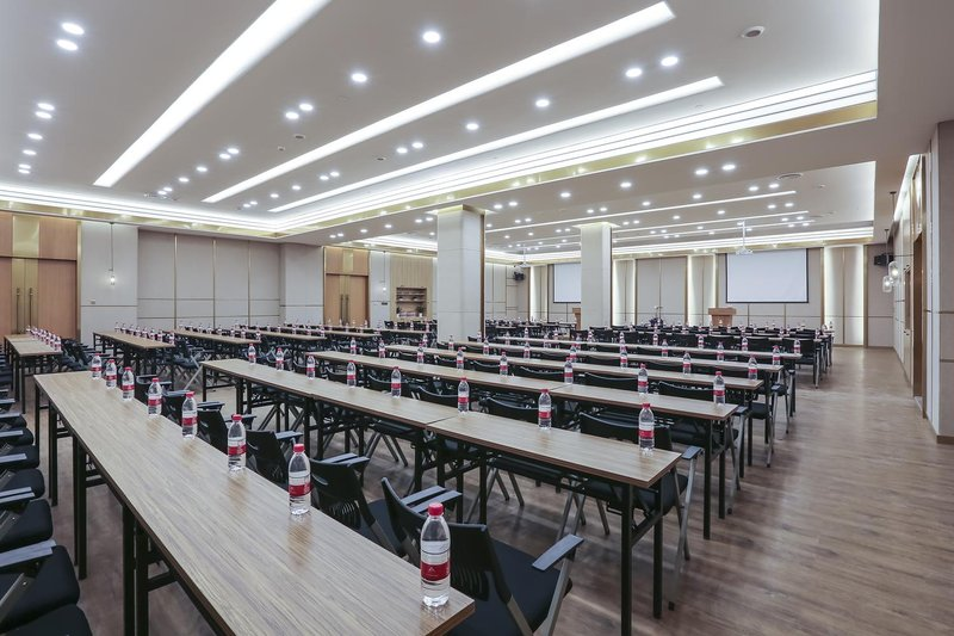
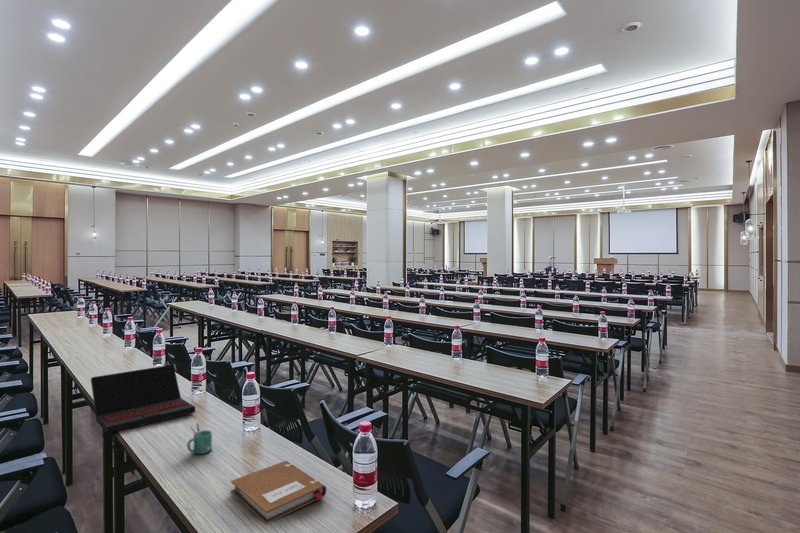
+ laptop (143, 394)
+ mug (199, 435)
+ notebook (279, 488)
